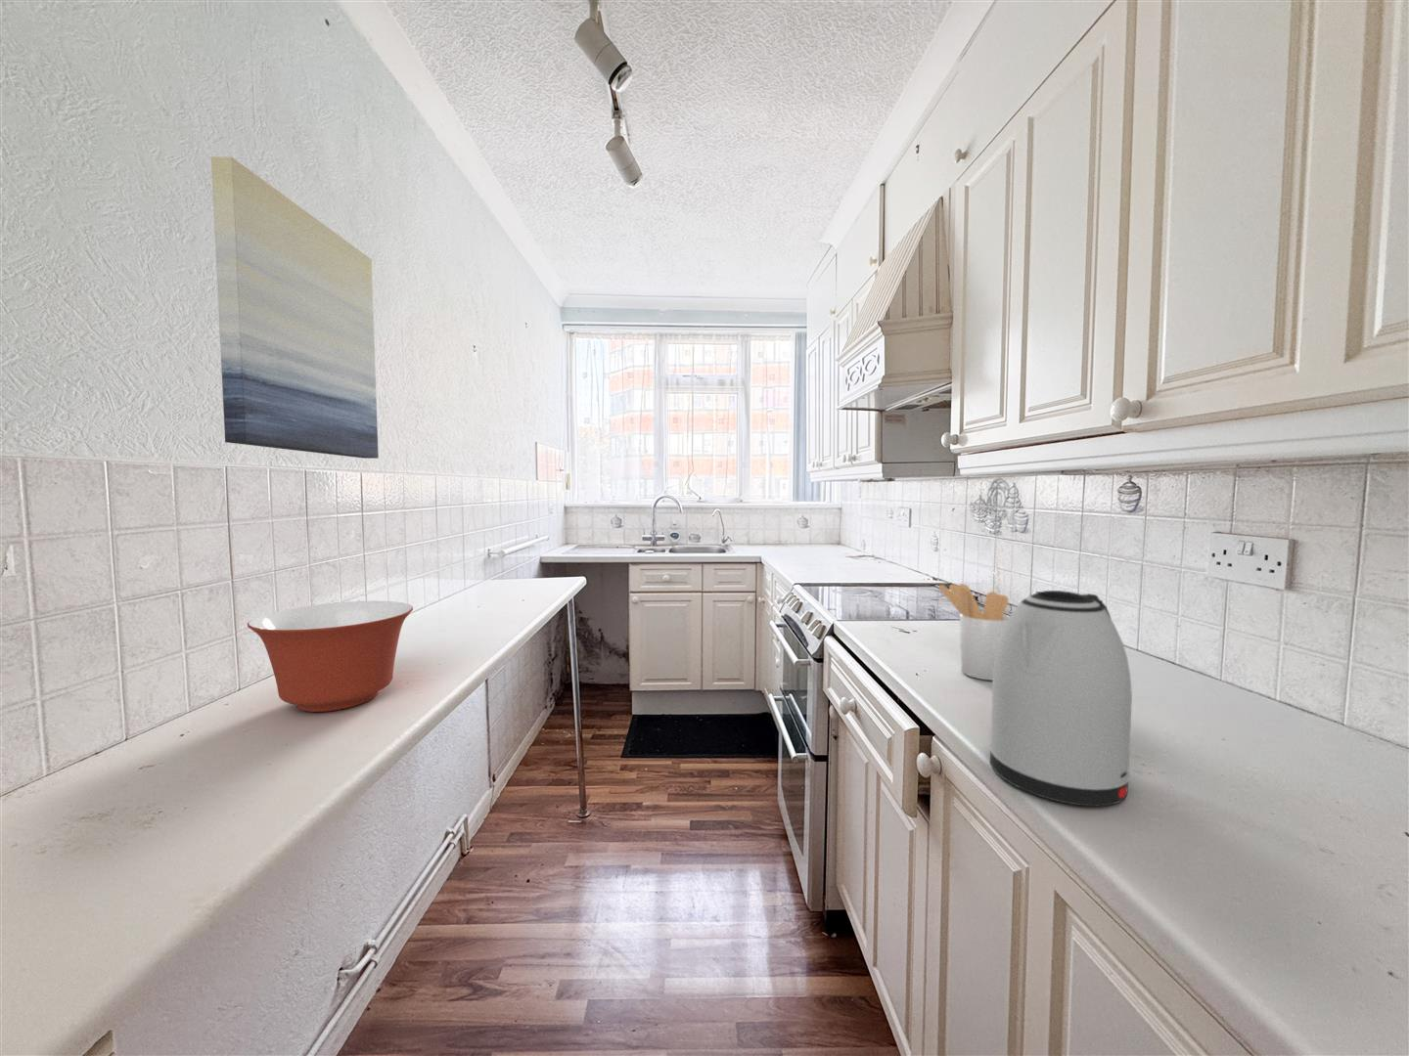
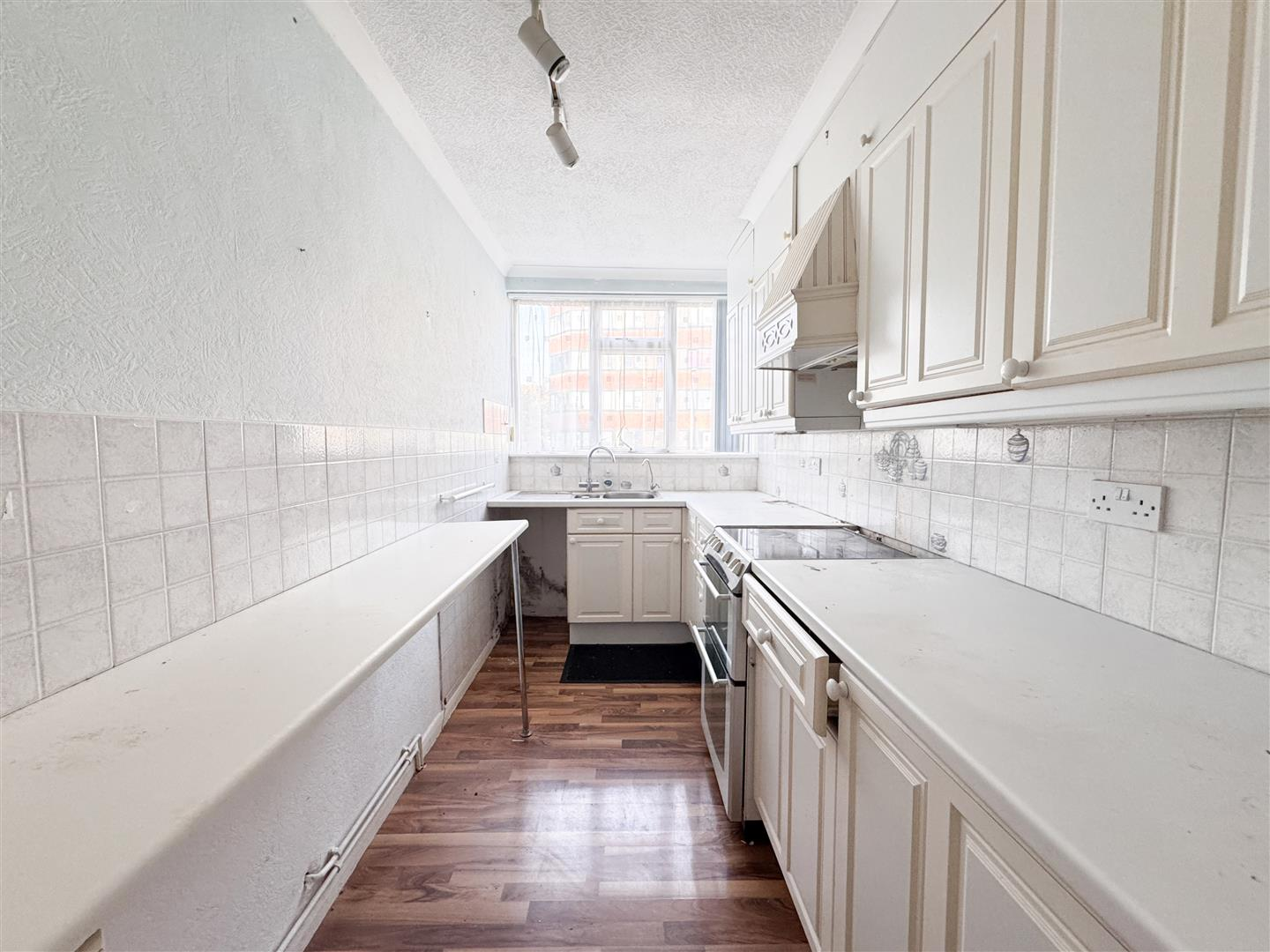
- kettle (1070, 680)
- utensil holder (974, 627)
- wall art (311, 335)
- mixing bowl (336, 656)
